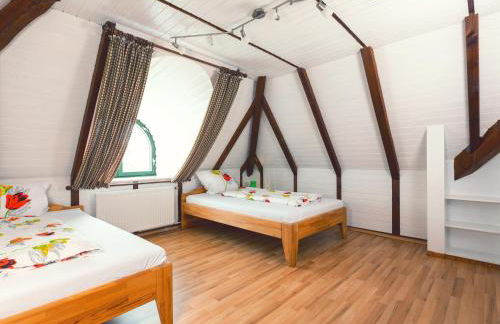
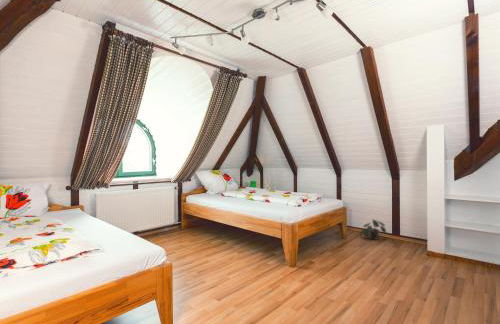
+ potted plant (373, 228)
